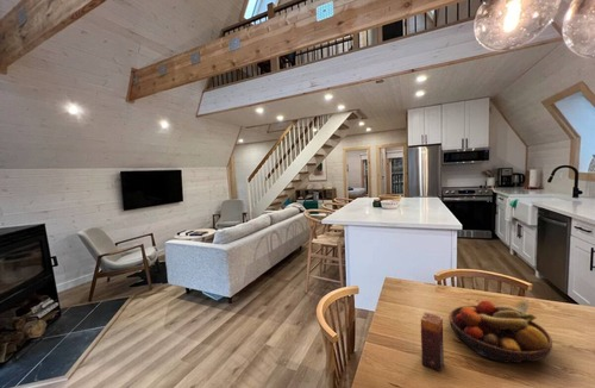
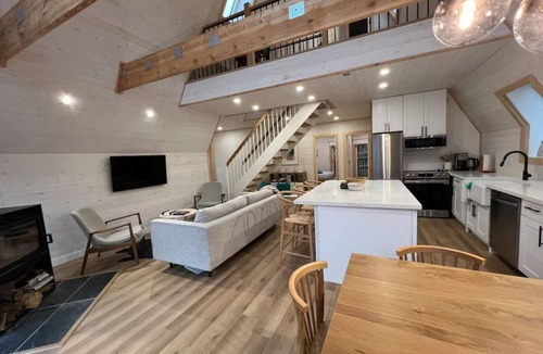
- fruit bowl (495, 321)
- candle (432, 340)
